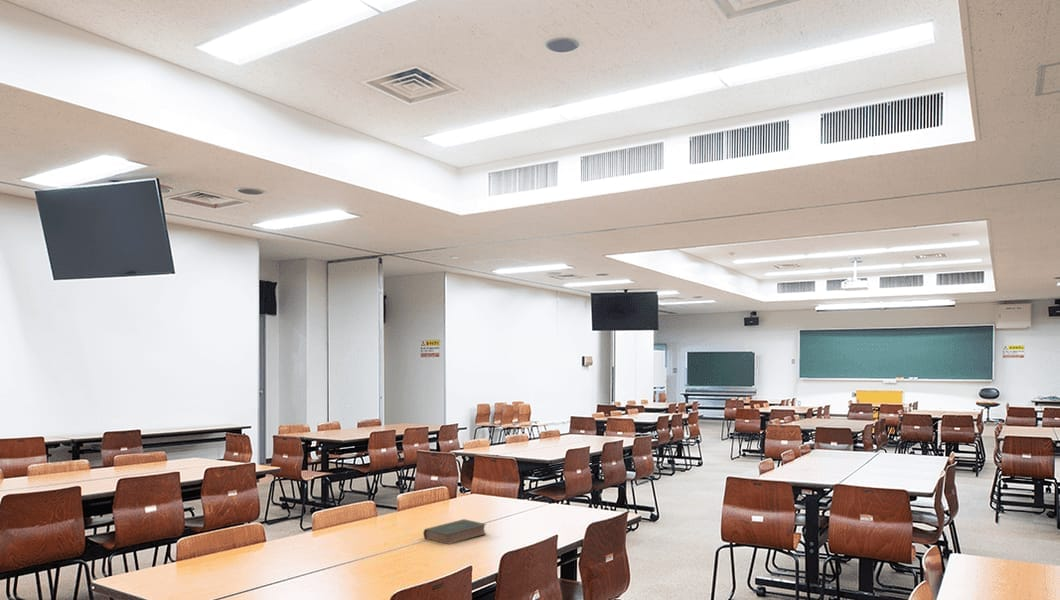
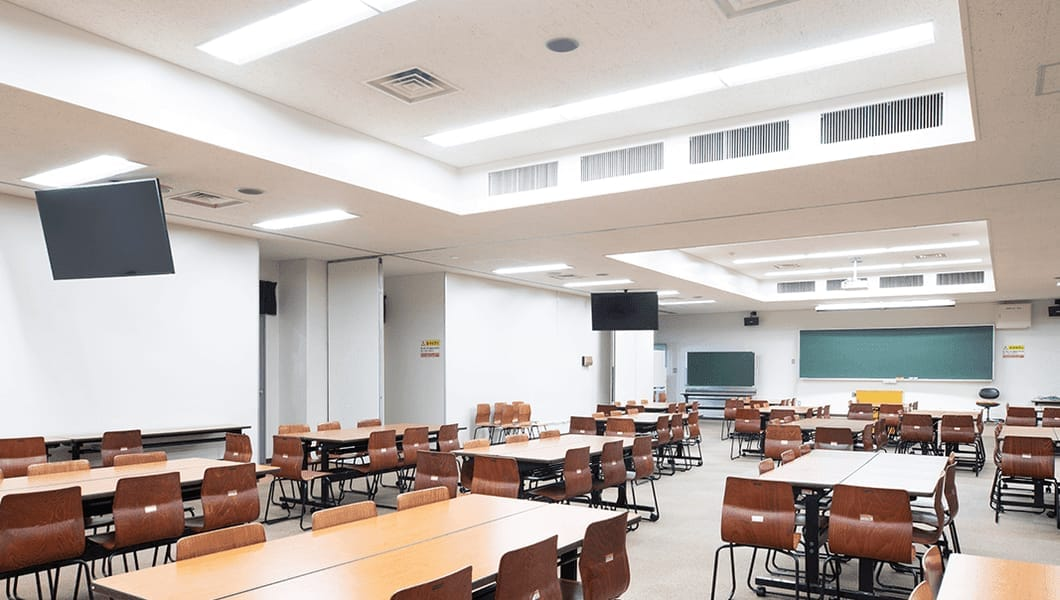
- book (455, 531)
